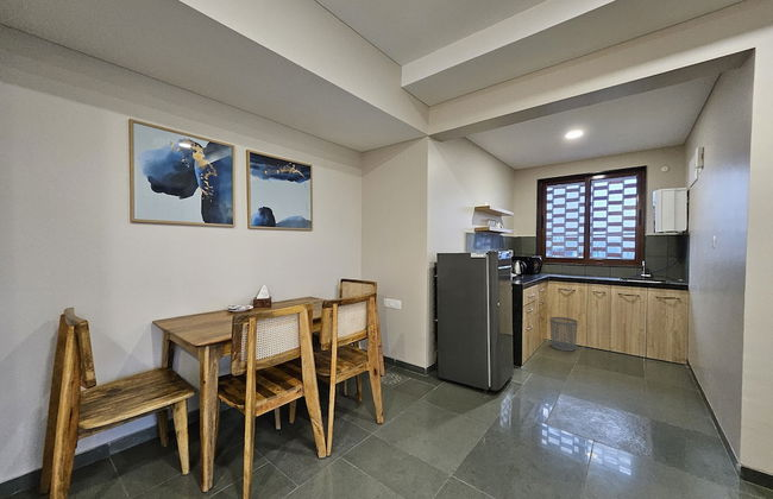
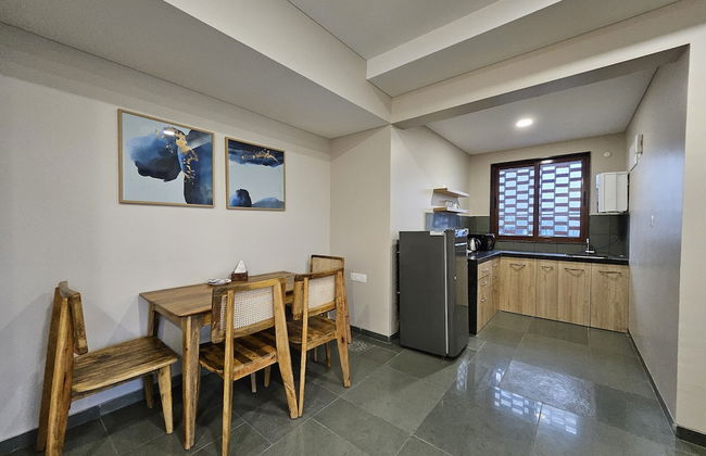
- waste bin (563, 333)
